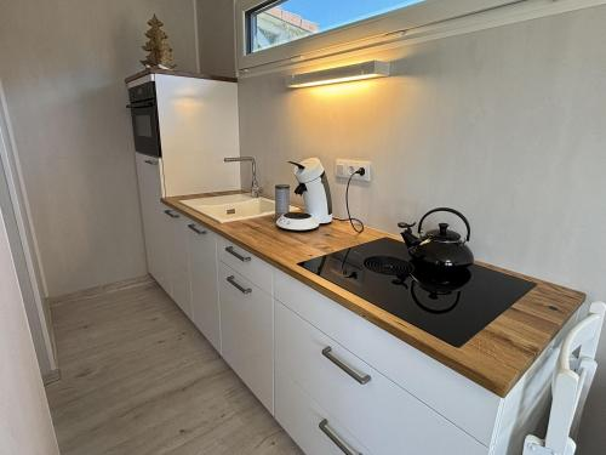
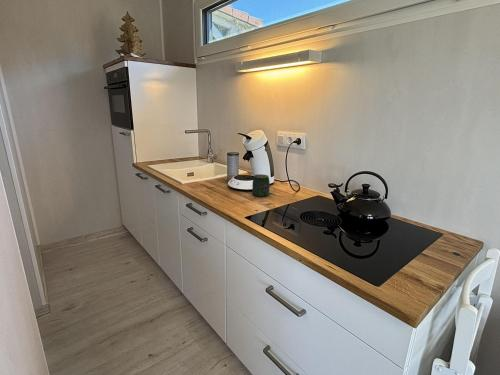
+ jar (260, 185)
